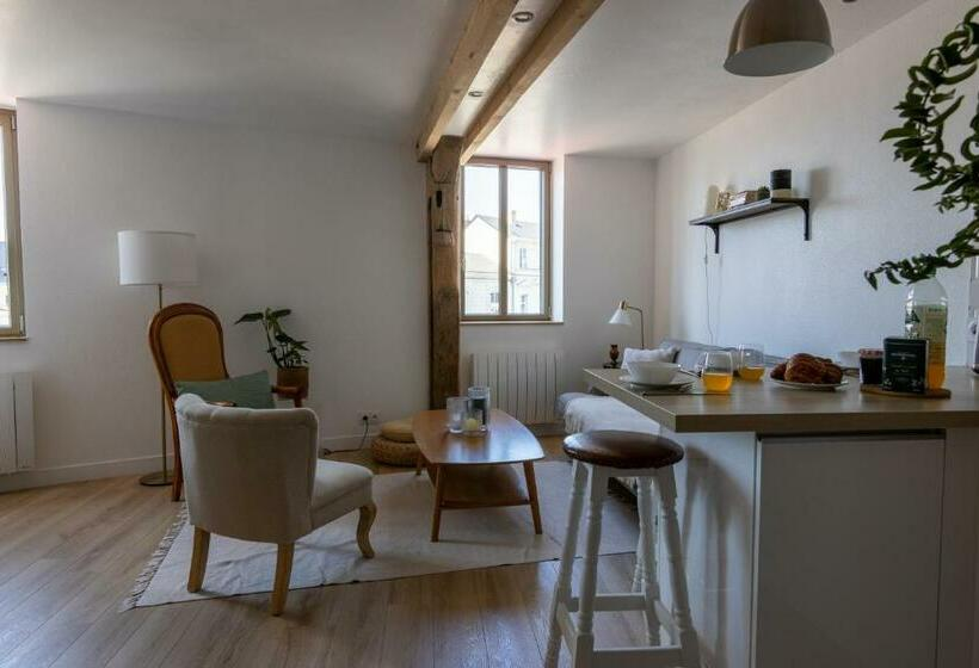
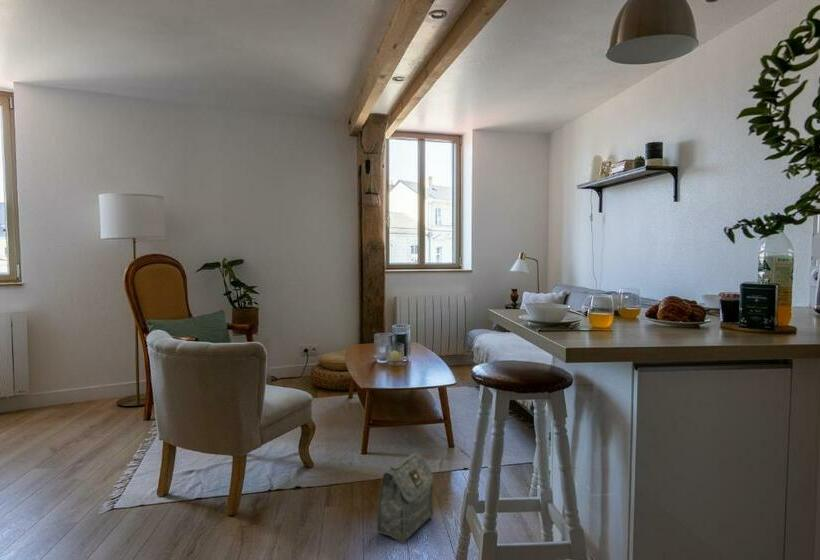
+ bag (406, 492)
